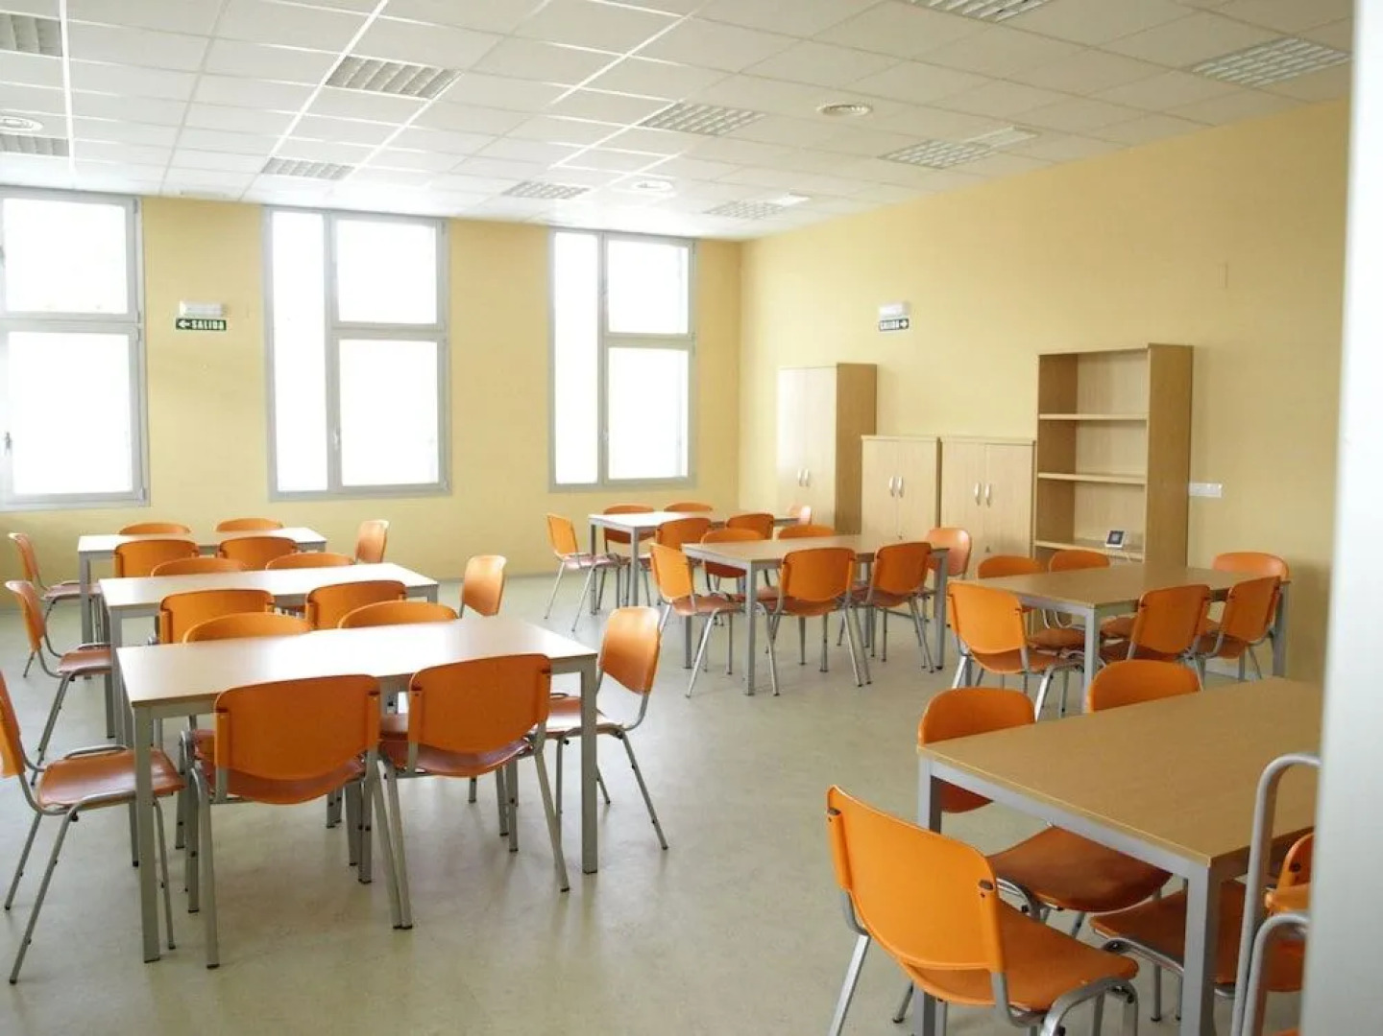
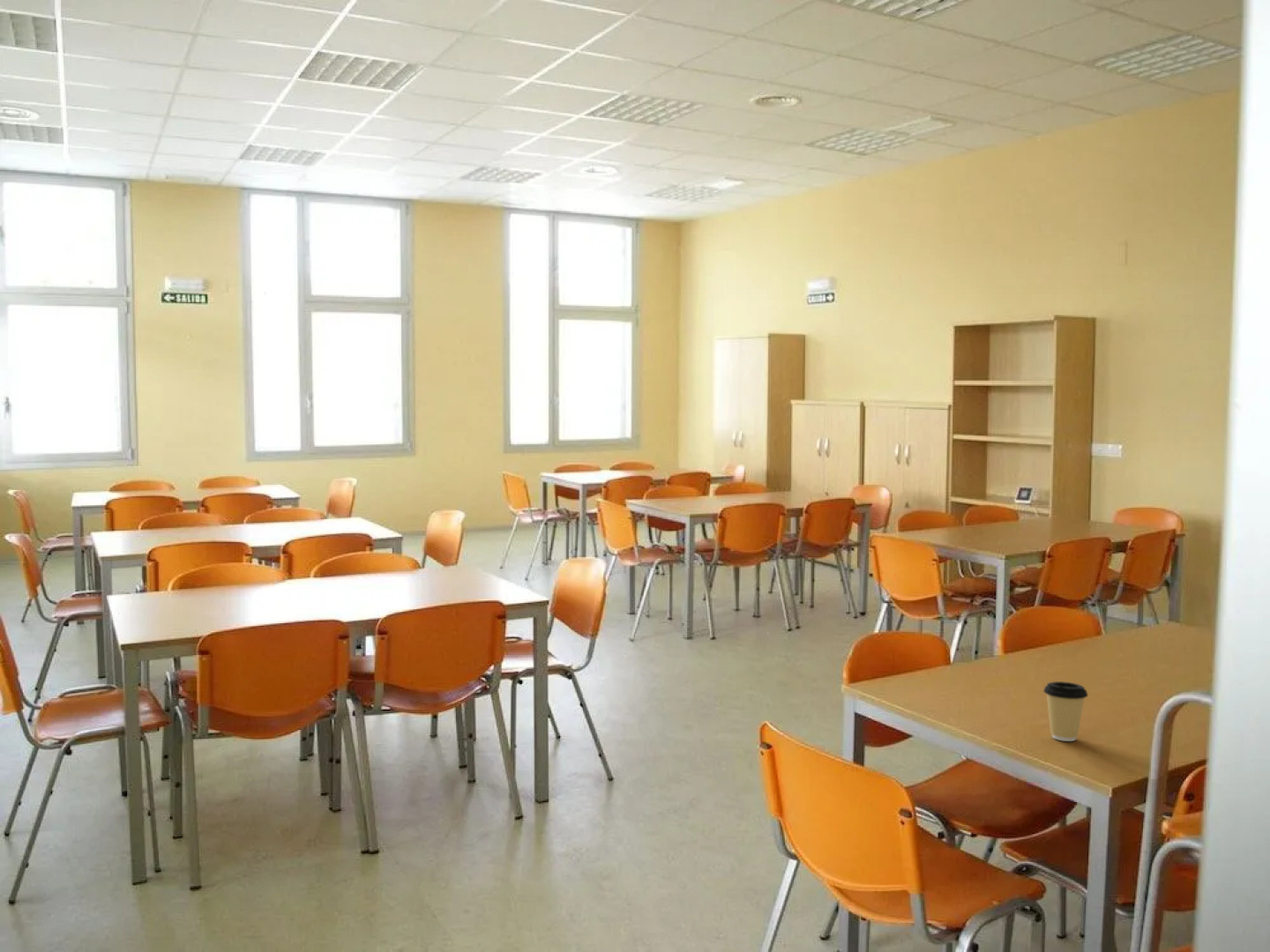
+ coffee cup (1065, 710)
